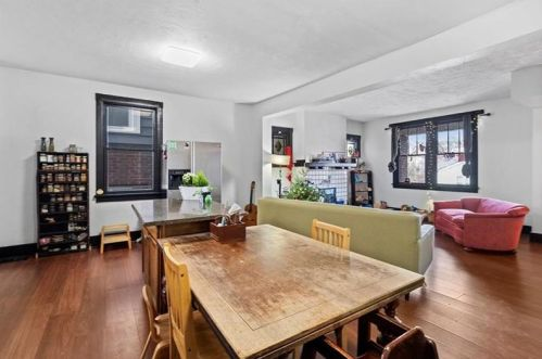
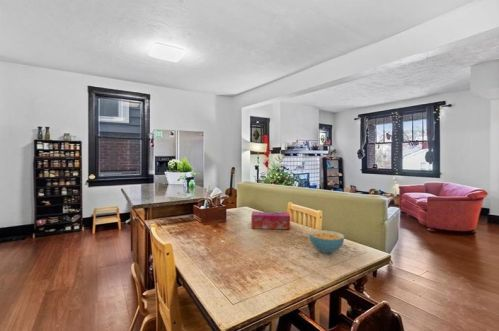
+ tissue box (270, 219)
+ cereal bowl (326, 243)
